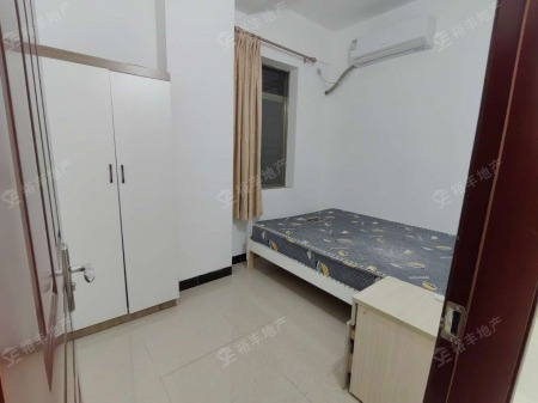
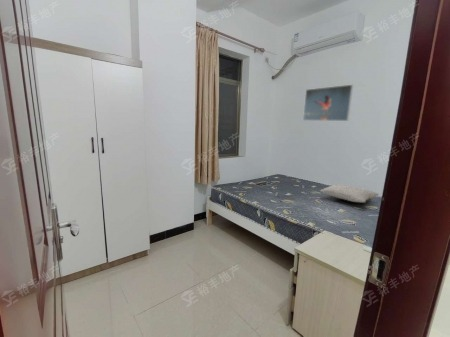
+ pillow (349, 193)
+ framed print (325, 104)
